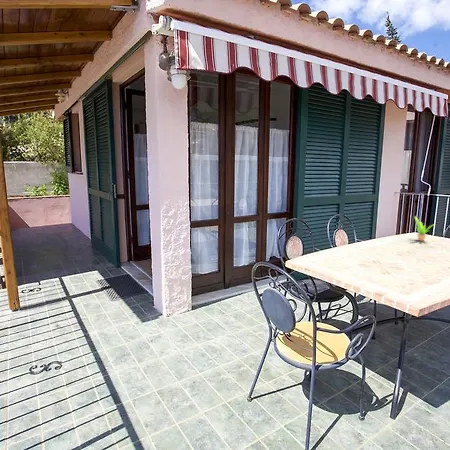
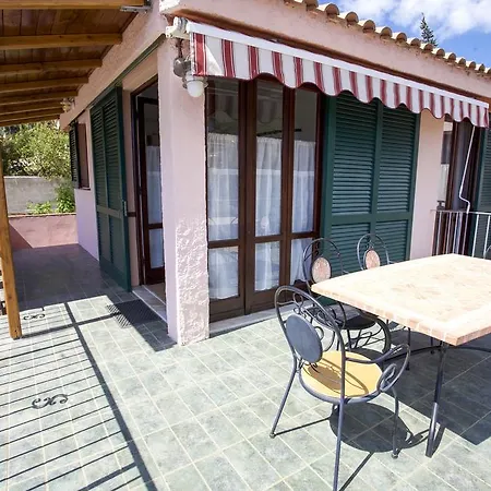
- potted plant (422, 229)
